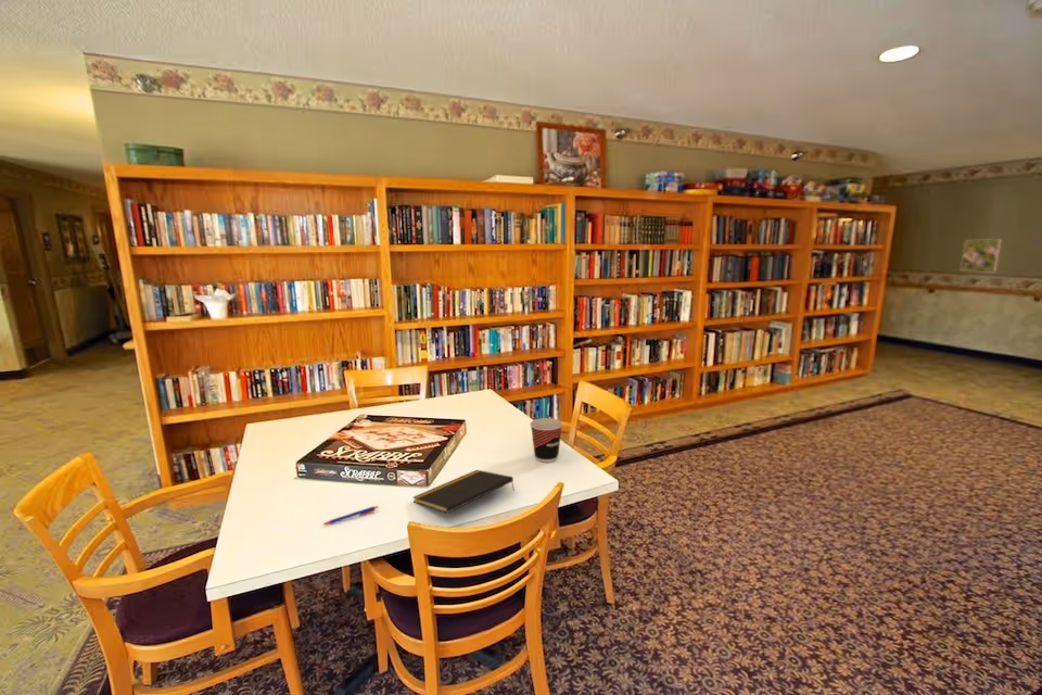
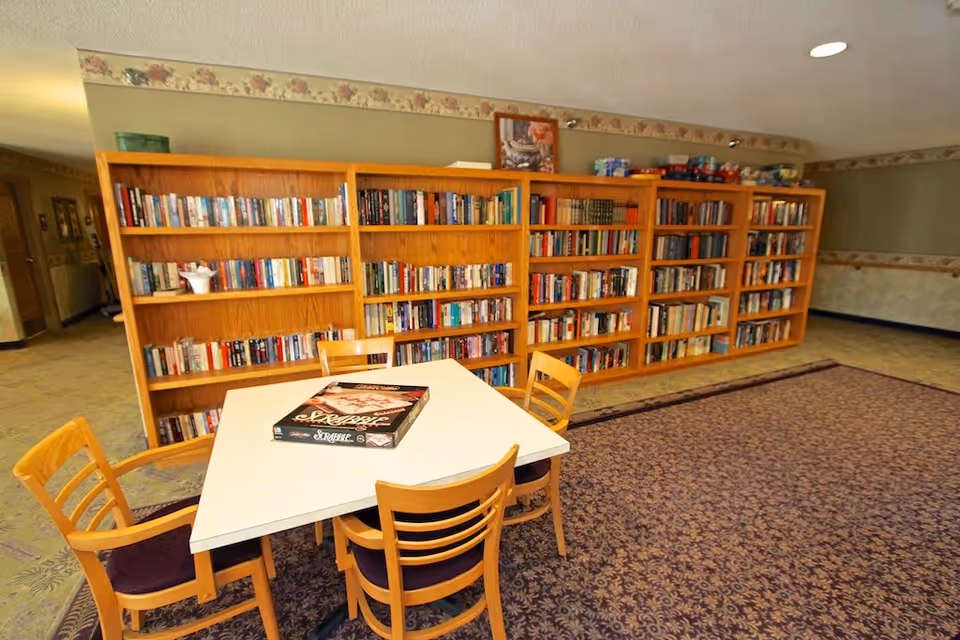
- cup (546, 440)
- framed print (980, 255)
- notepad (463, 489)
- pen (351, 515)
